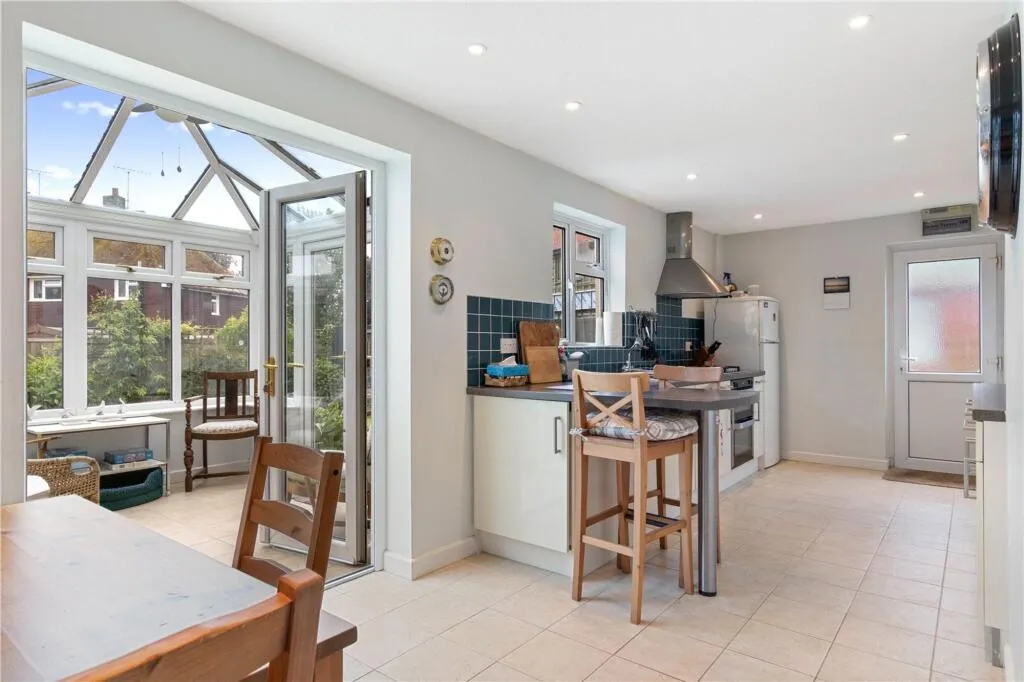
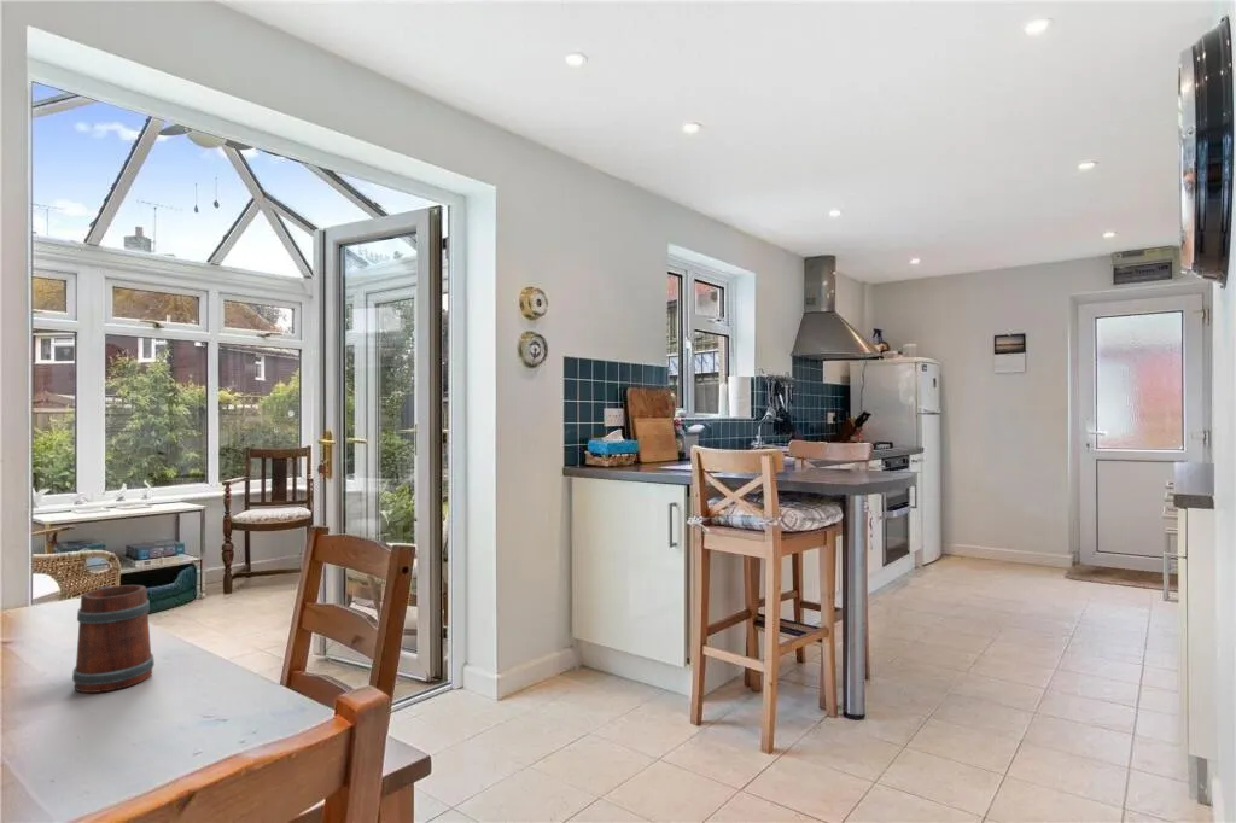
+ mug (111, 632)
